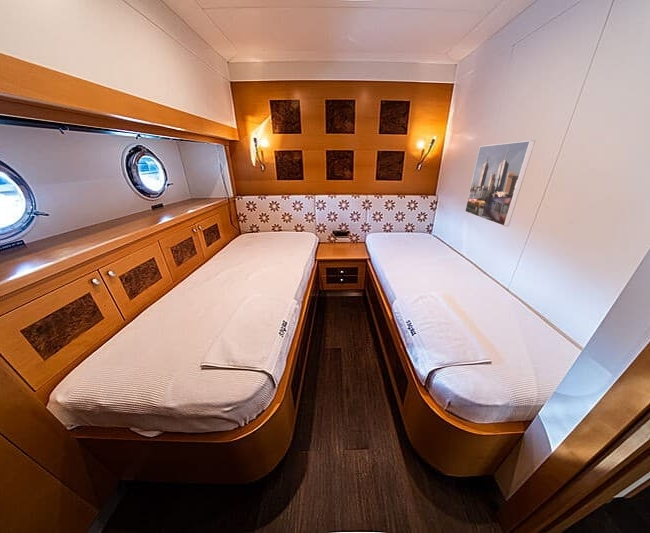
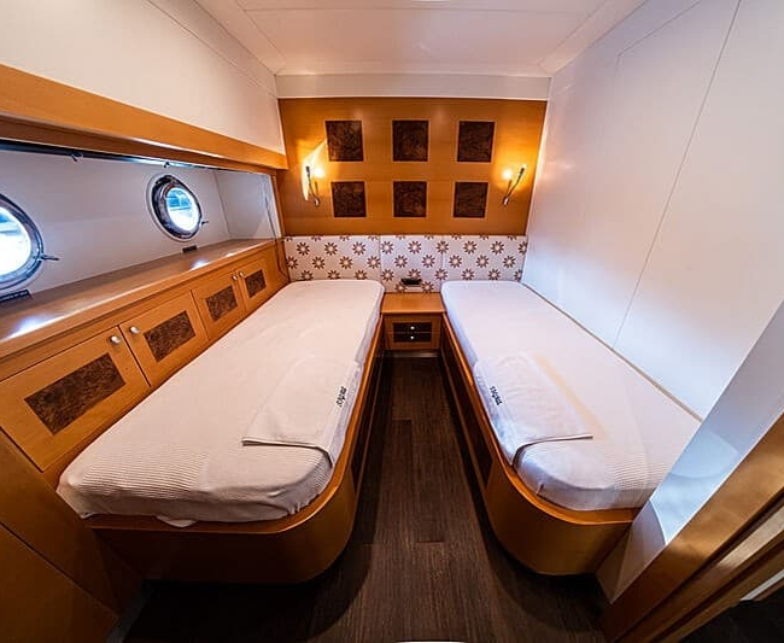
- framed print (493, 183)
